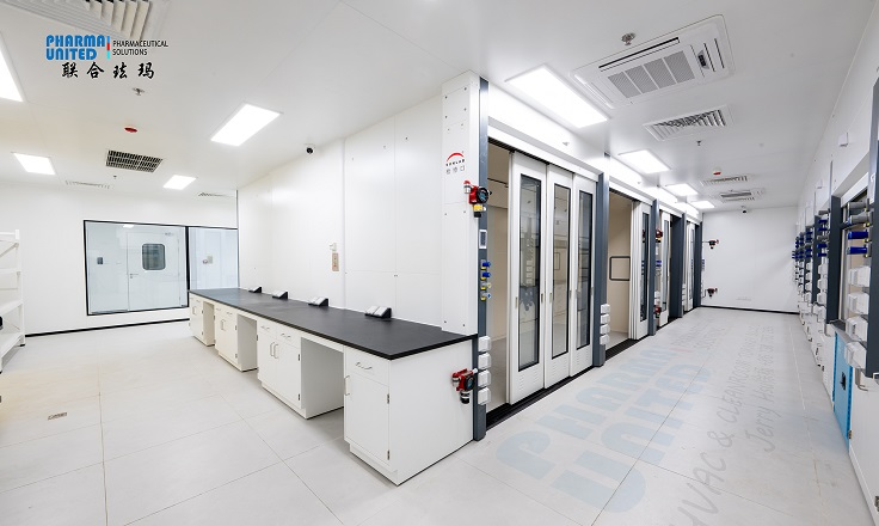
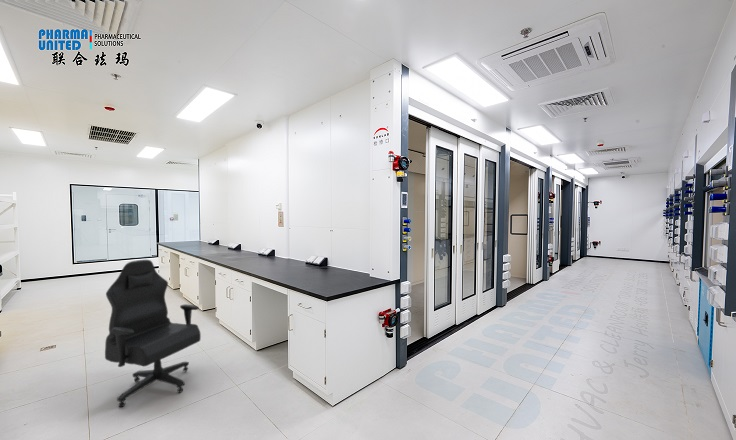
+ office chair (156, 324)
